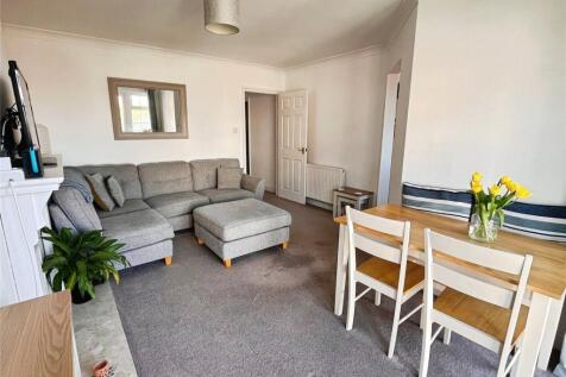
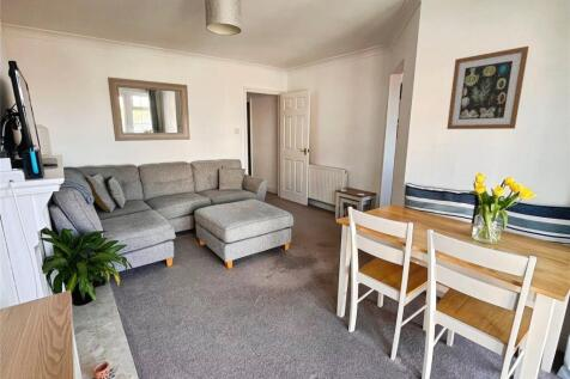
+ wall art (483, 92)
